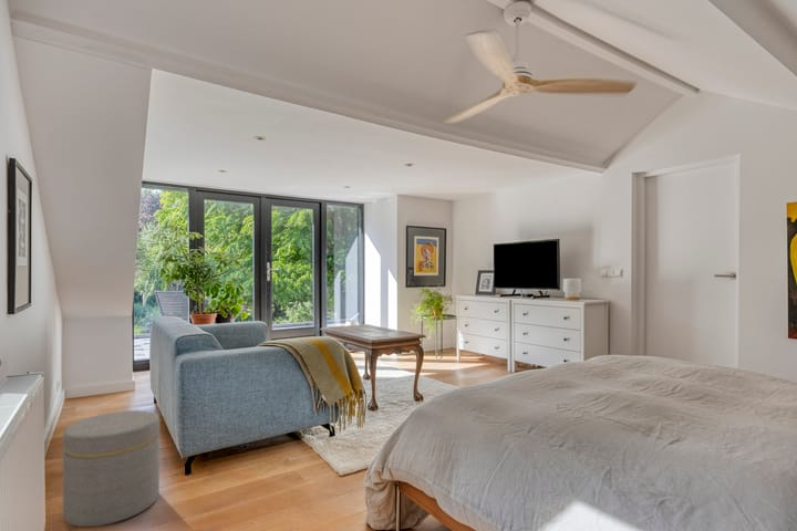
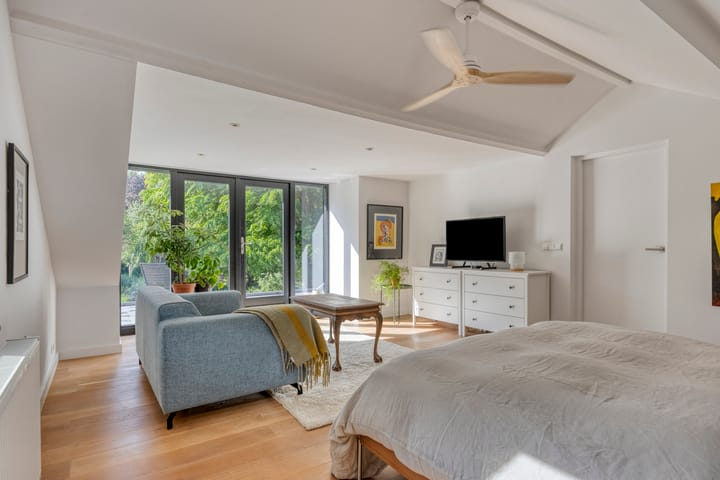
- ottoman (113, 464)
